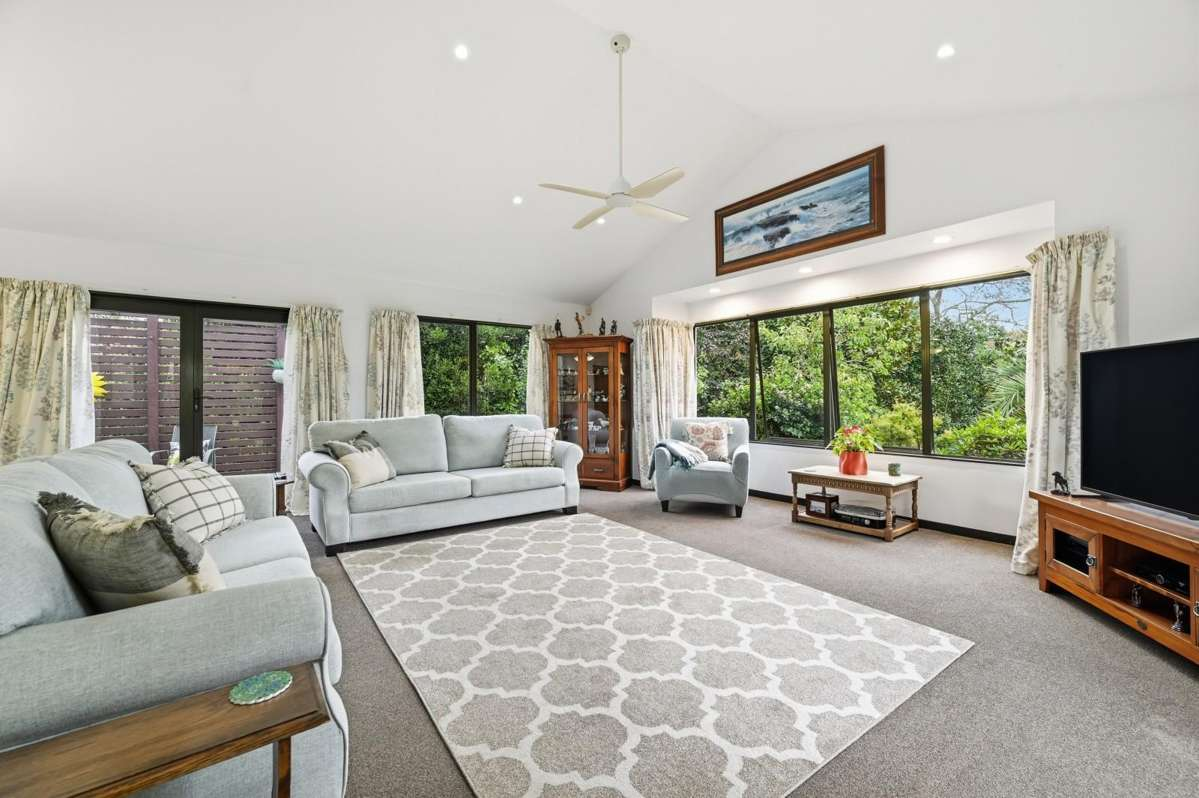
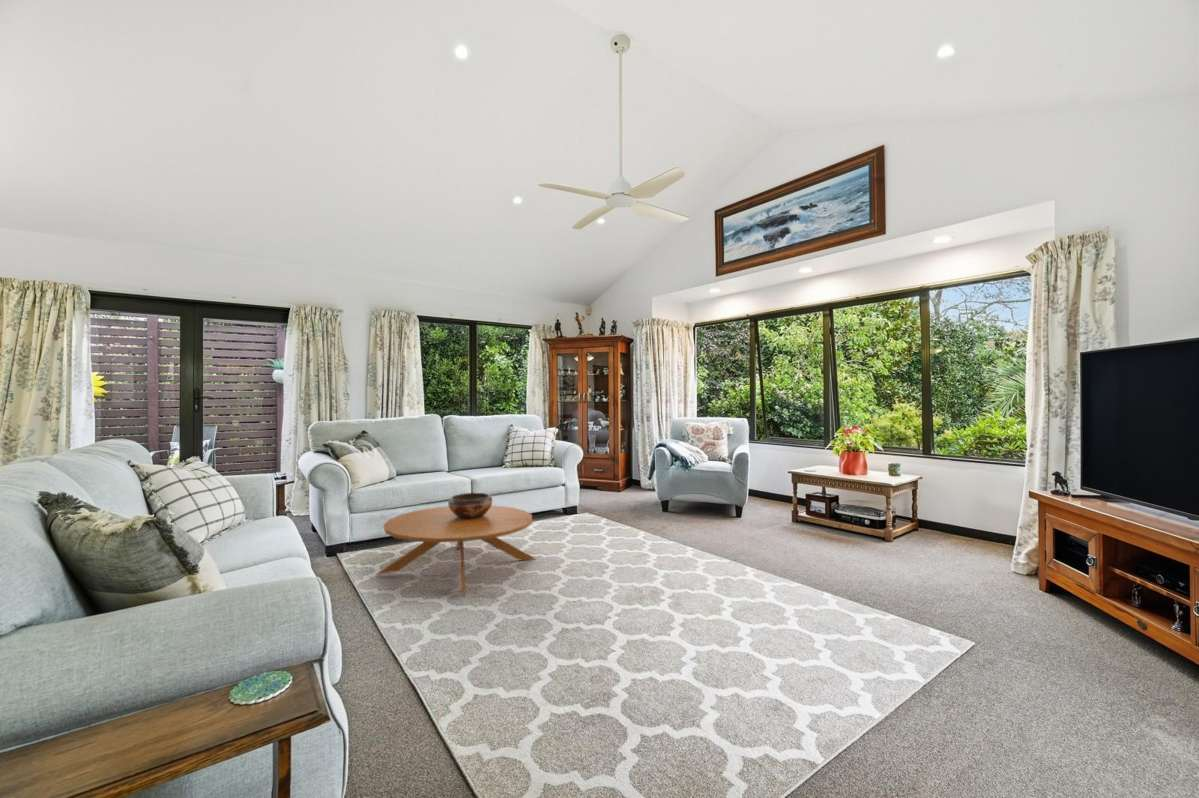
+ coffee table (460, 543)
+ decorative bowl (470, 506)
